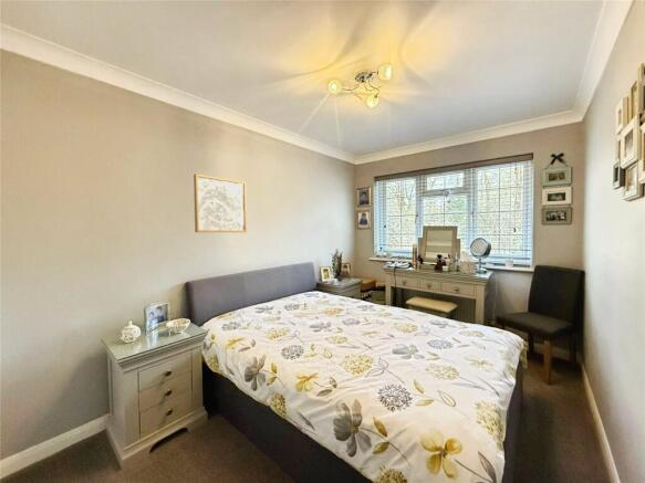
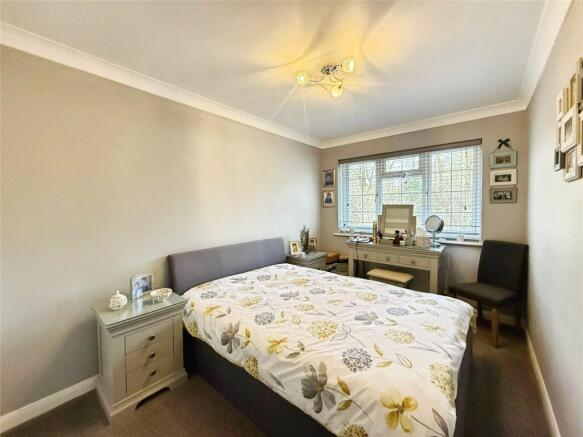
- wall art (221, 204)
